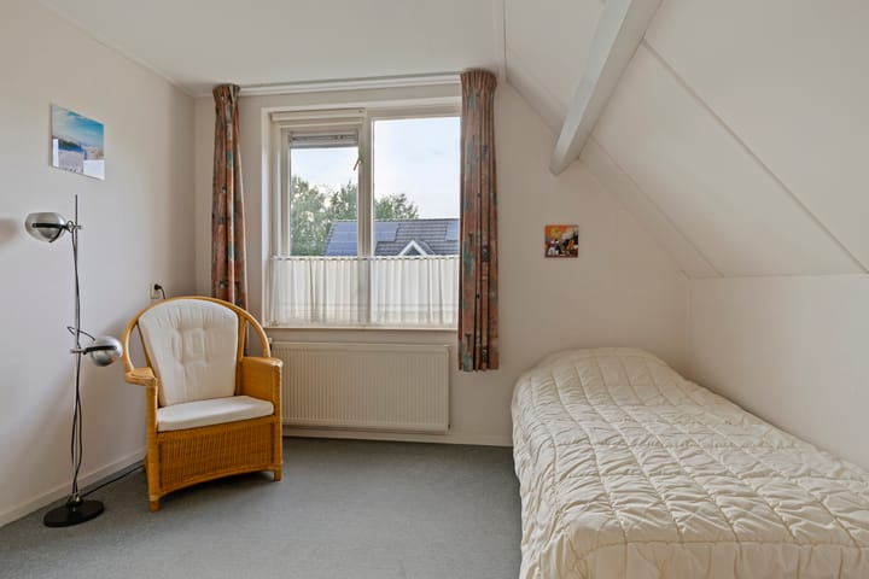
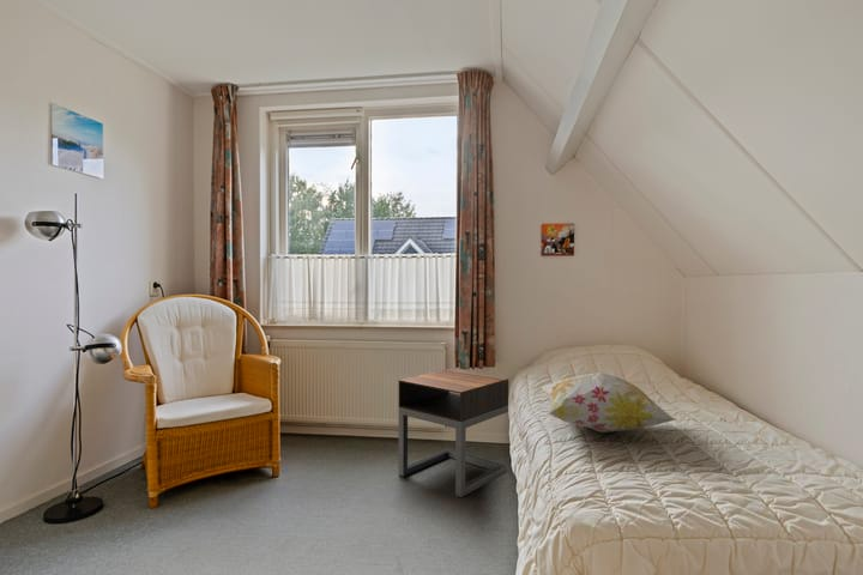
+ decorative pillow (598, 401)
+ nightstand (453, 426)
